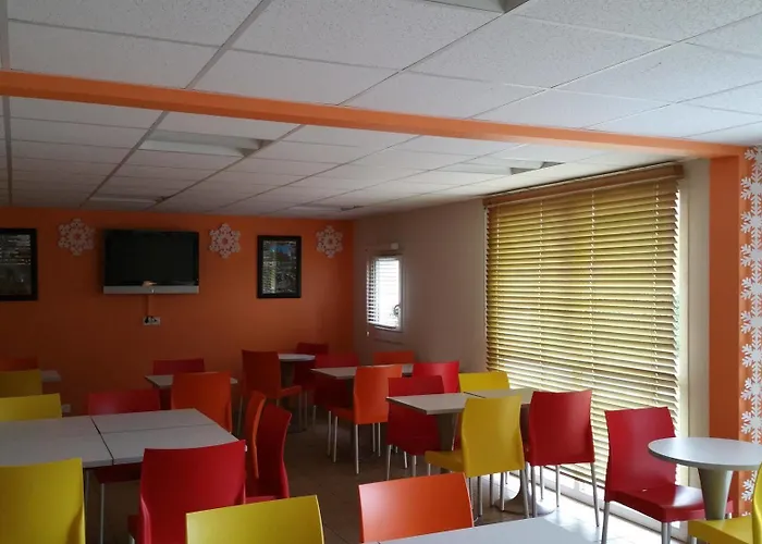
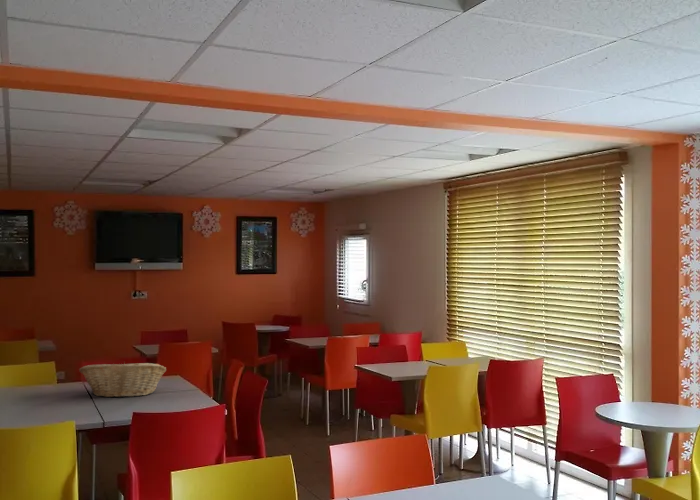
+ fruit basket (123, 376)
